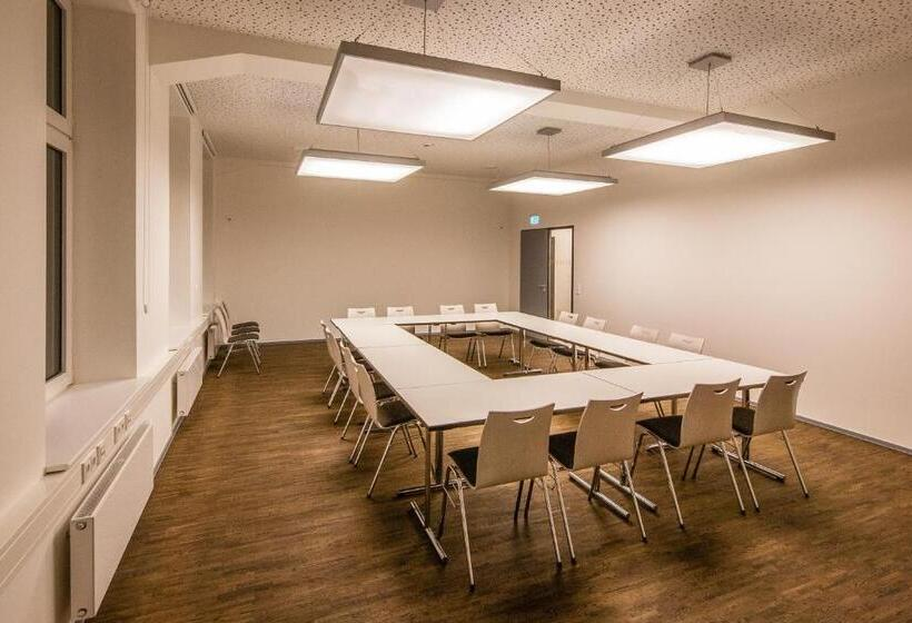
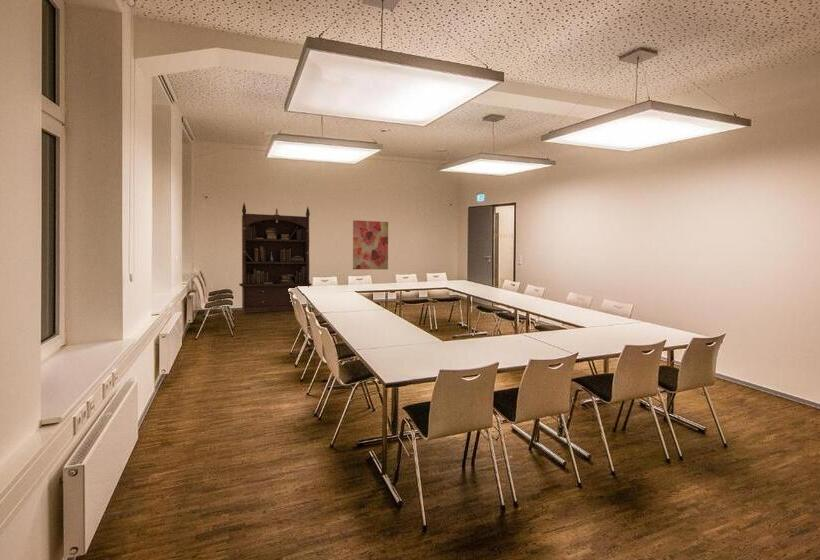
+ bookcase (275, 257)
+ wall art (370, 245)
